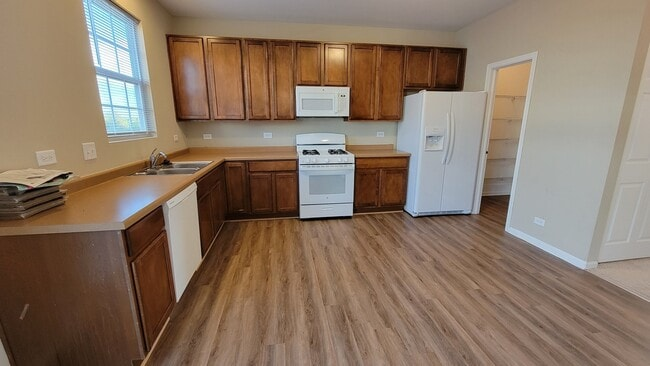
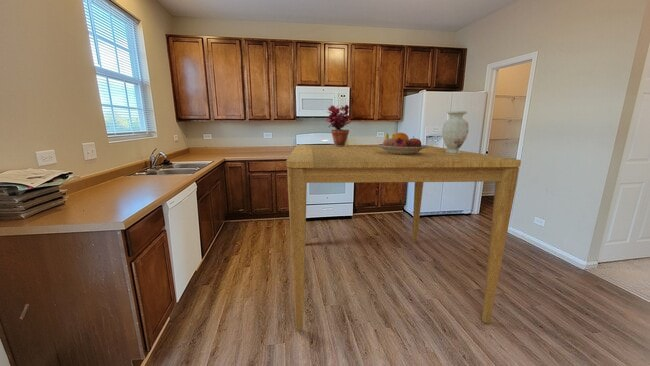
+ dining table (375, 181)
+ fruit bowl (402, 143)
+ vase (454, 132)
+ potted plant (338, 125)
